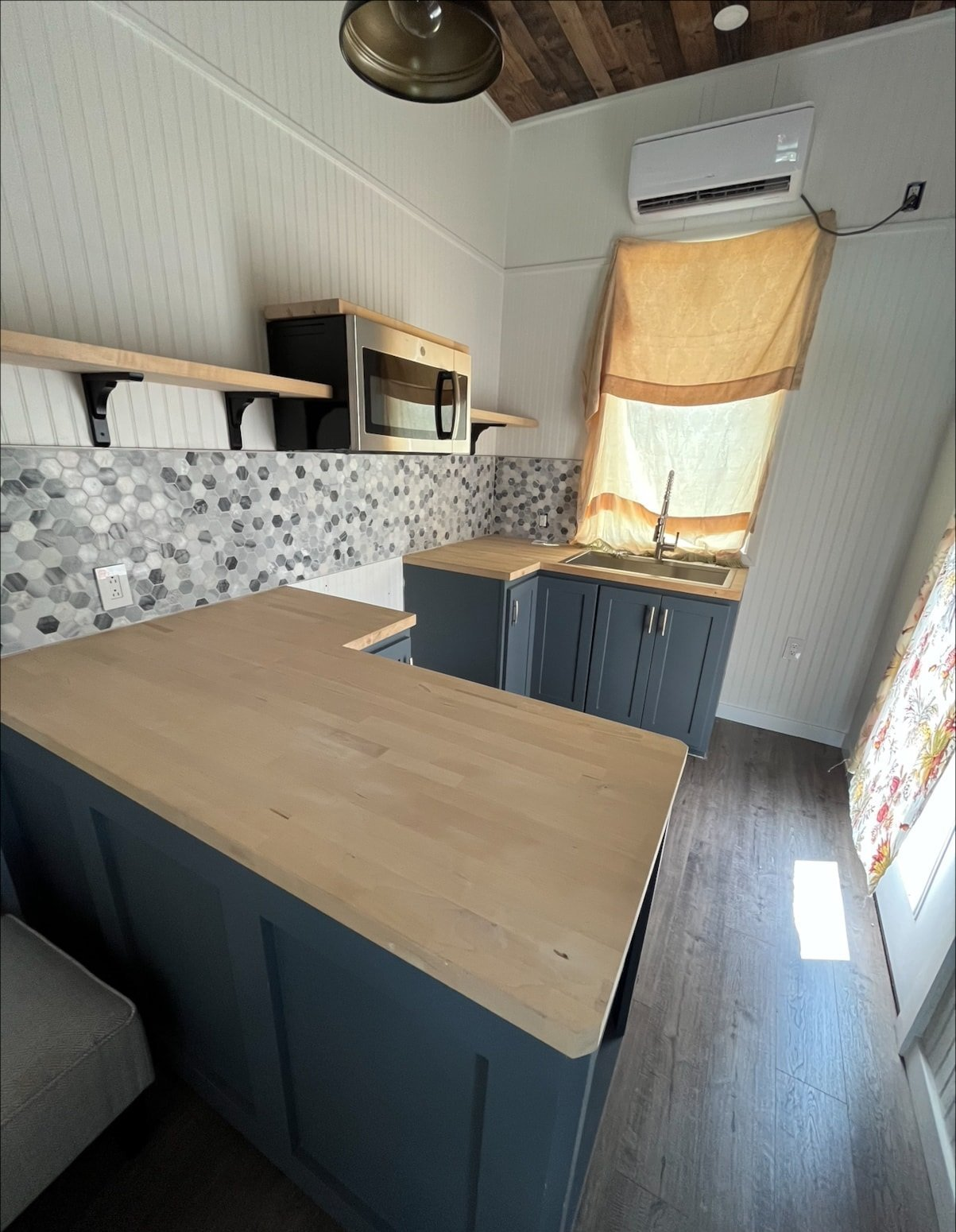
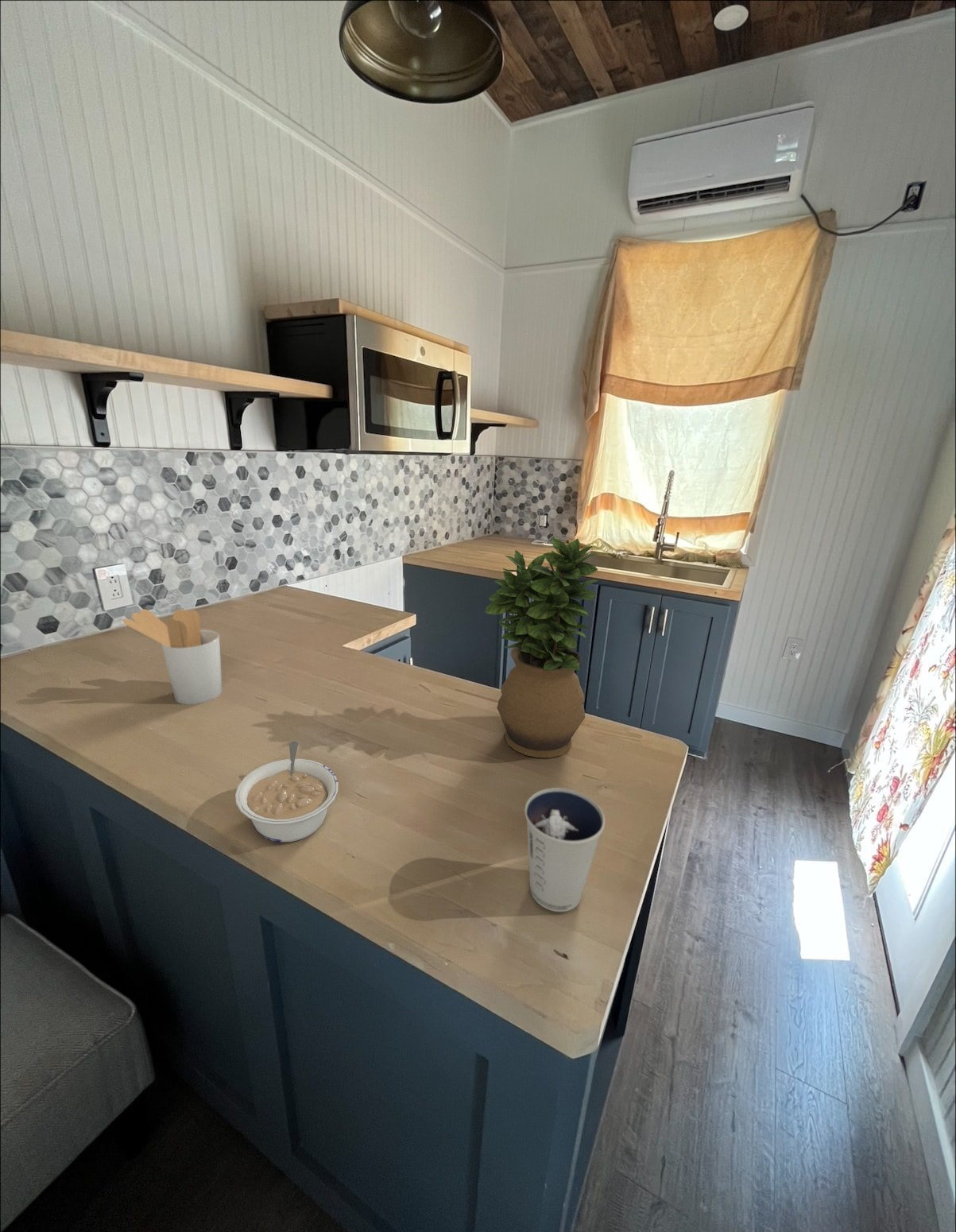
+ utensil holder (177, 653)
+ dixie cup (559, 853)
+ potted plant (543, 640)
+ legume (287, 798)
